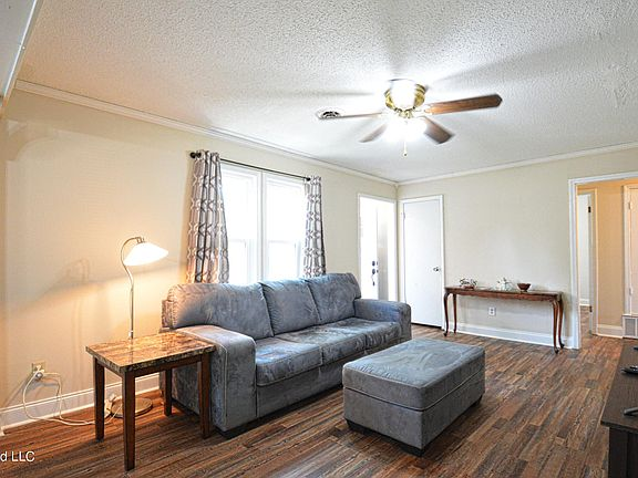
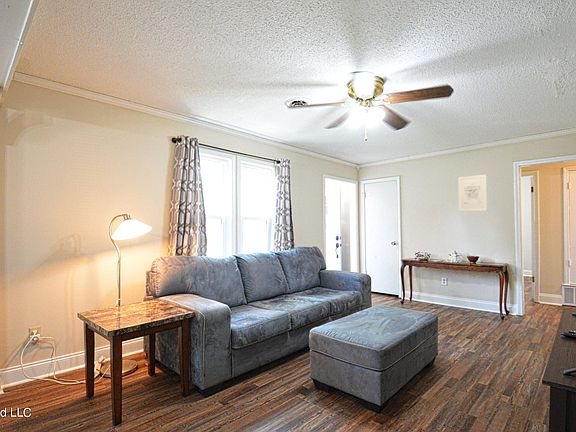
+ wall art (472, 193)
